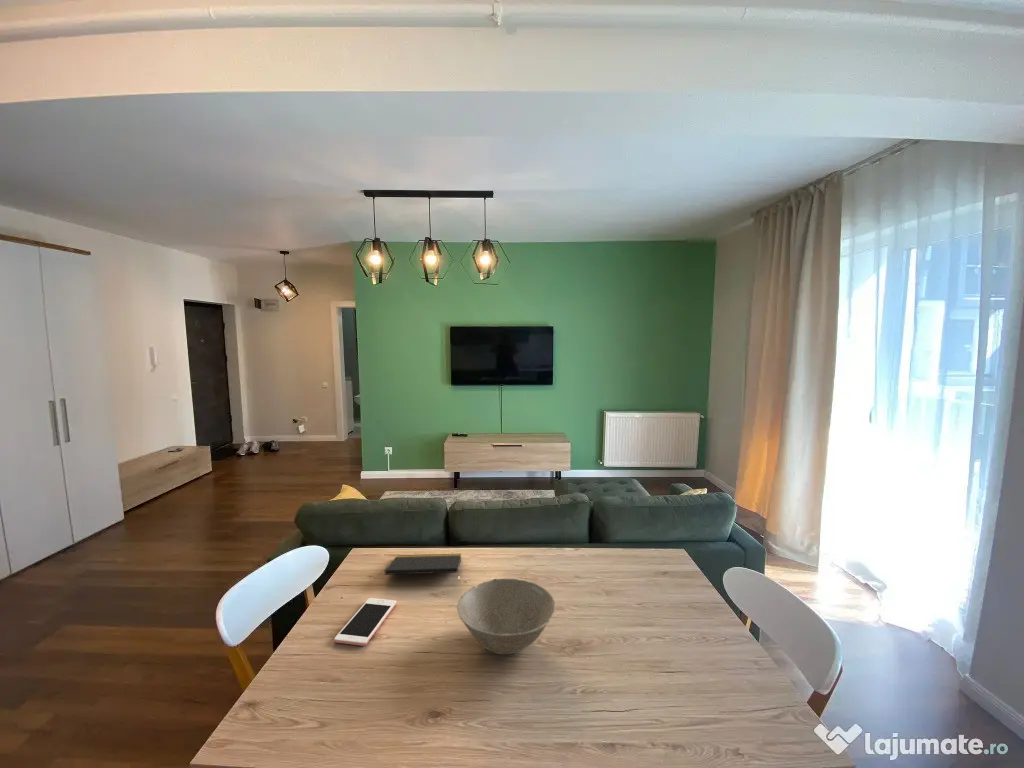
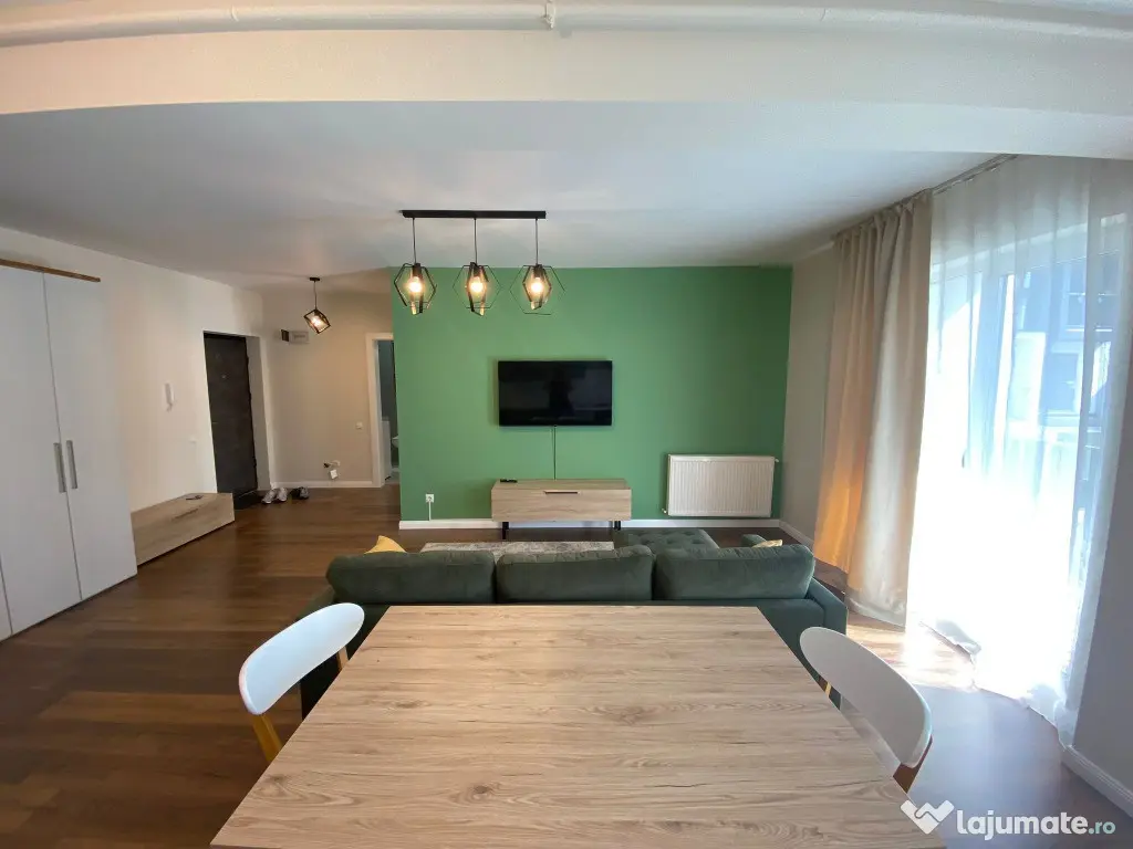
- notepad (425, 563)
- cell phone (367, 619)
- bowl (506, 622)
